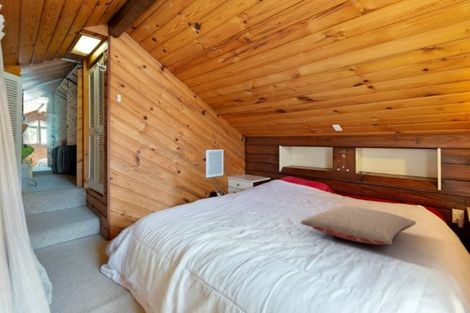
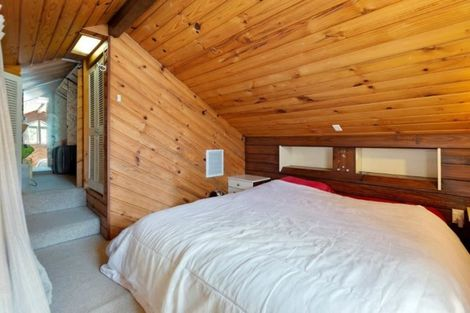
- pillow (357, 222)
